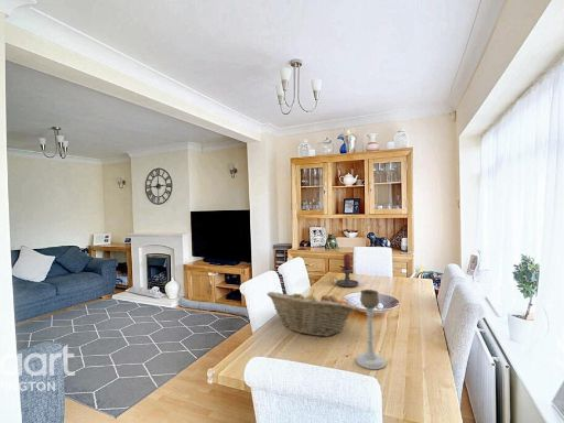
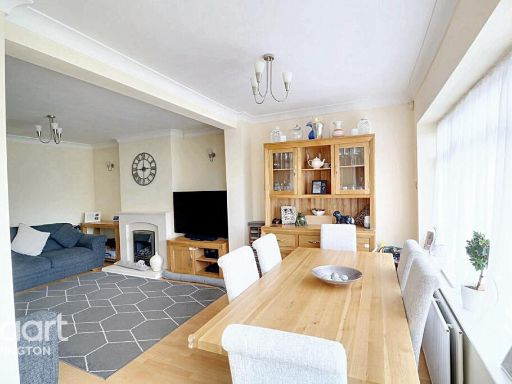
- candle holder (344, 269)
- candle holder (369, 326)
- fruit basket (310, 306)
